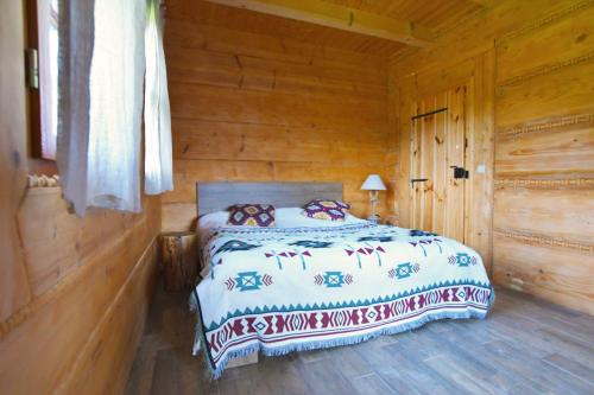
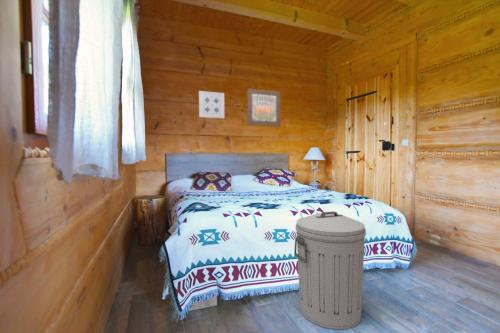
+ wall art (264, 108)
+ wall art (211, 105)
+ trash can (329, 261)
